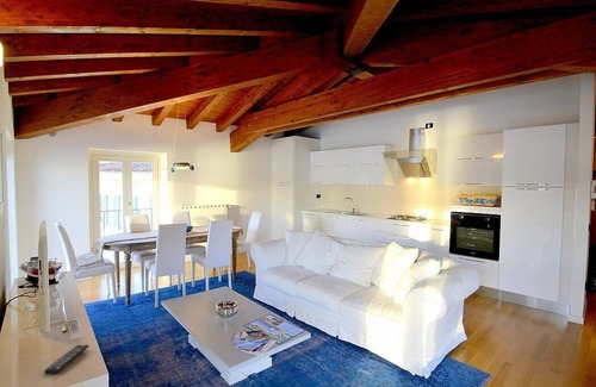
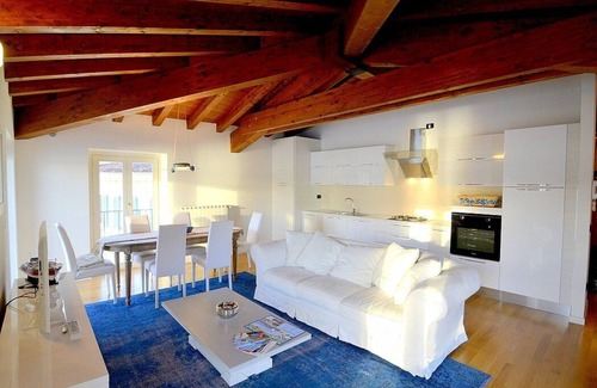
- remote control (68, 358)
